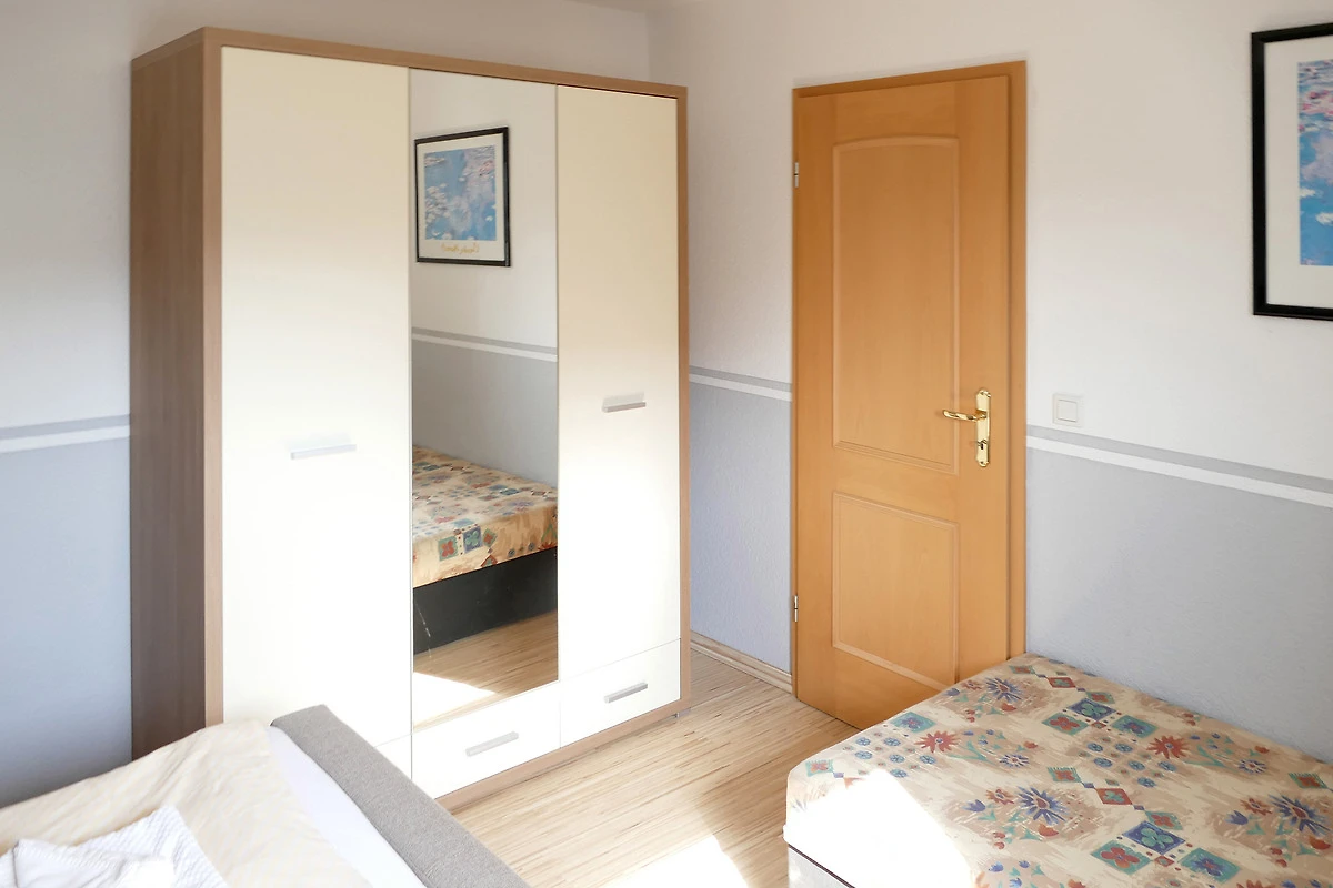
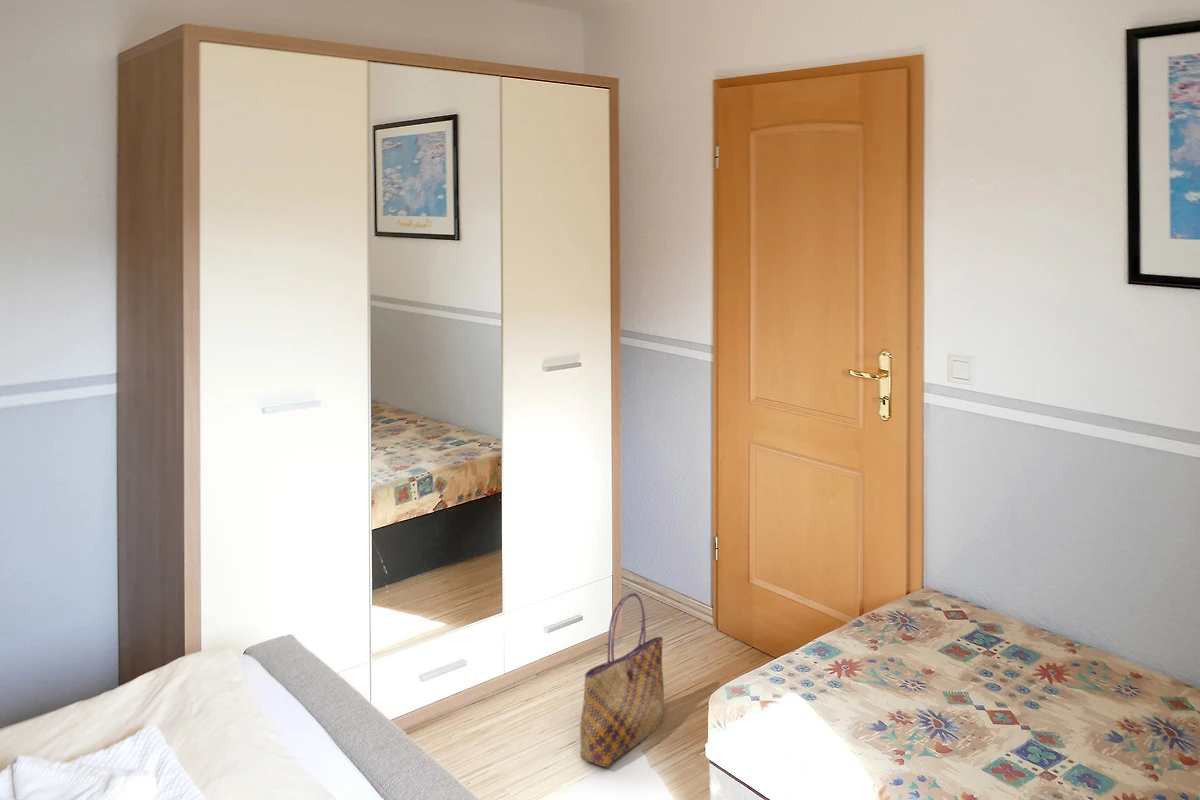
+ tote bag (623, 668)
